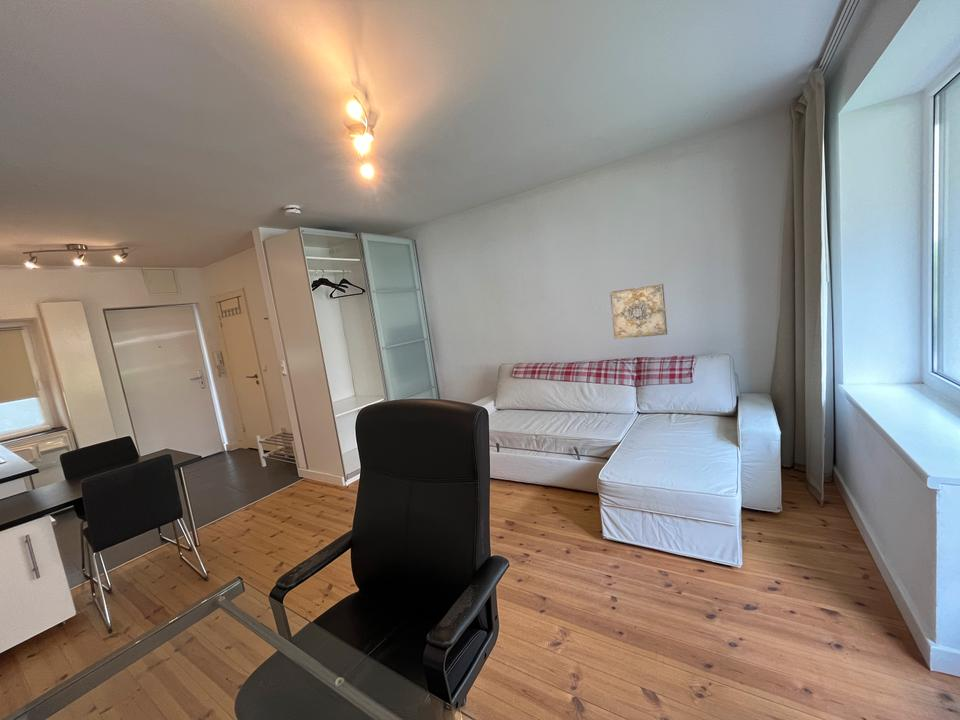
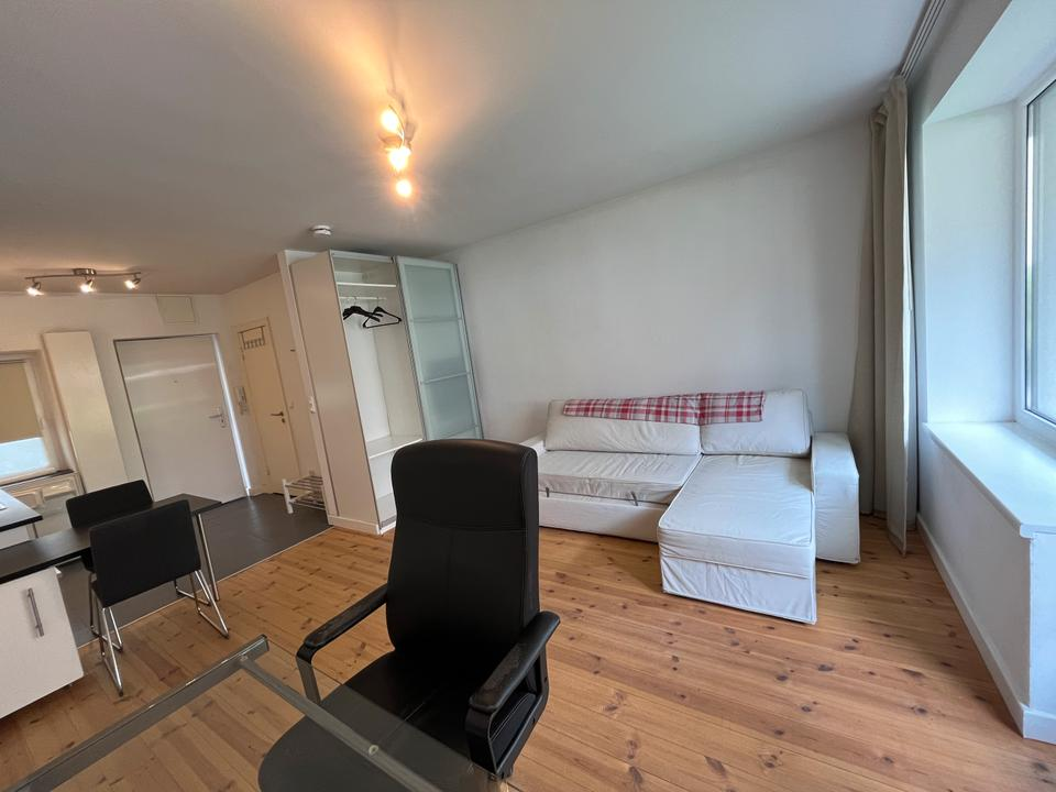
- wall art (638, 312)
